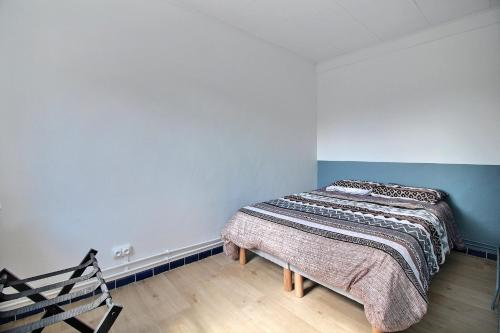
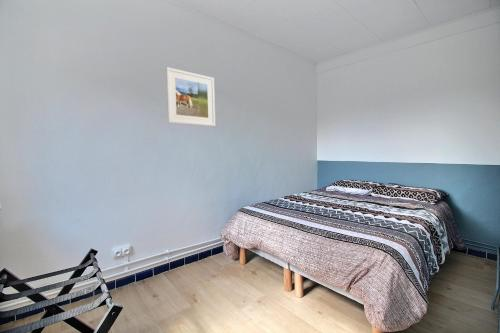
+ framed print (192, 98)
